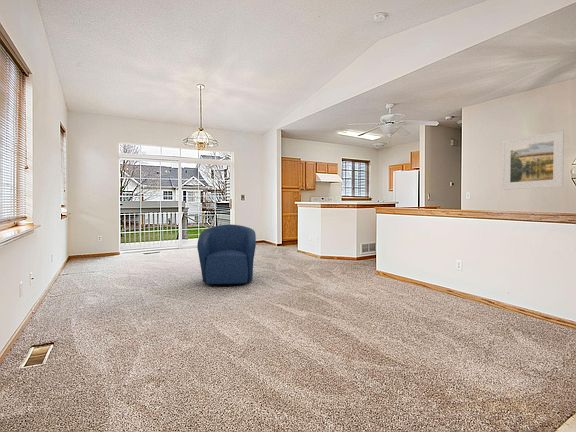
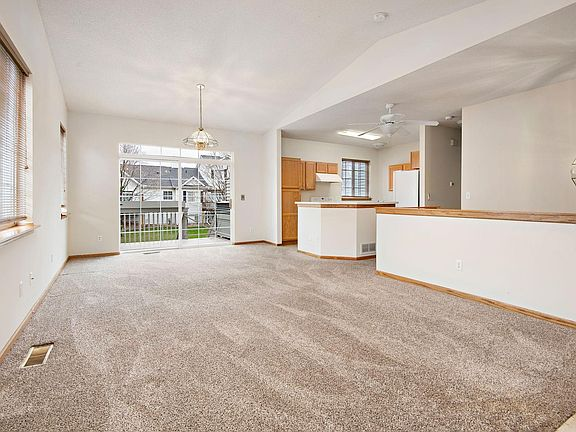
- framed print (531, 162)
- armchair (228, 253)
